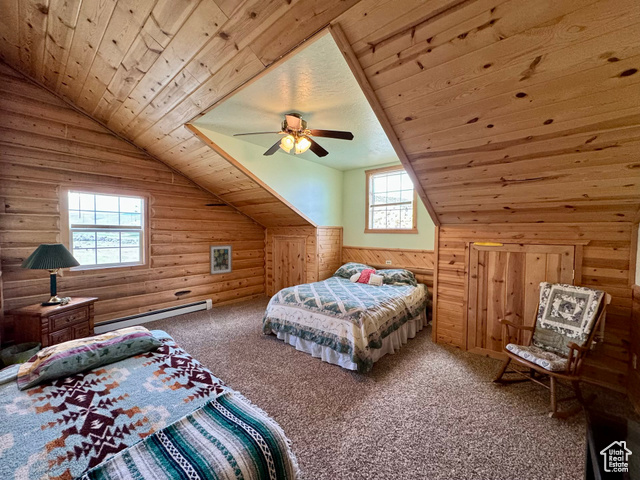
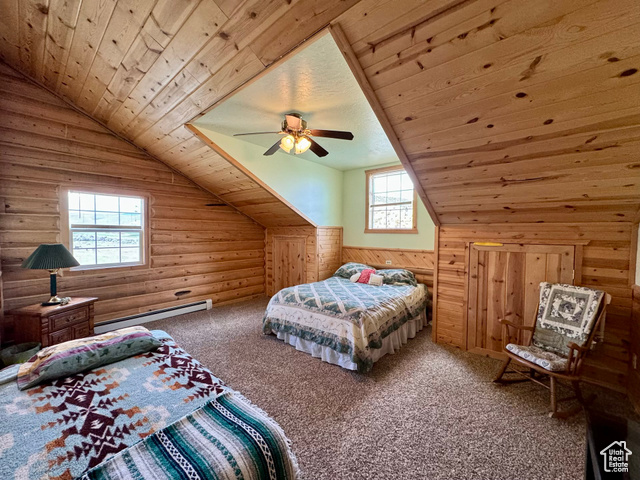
- wall art (221, 259)
